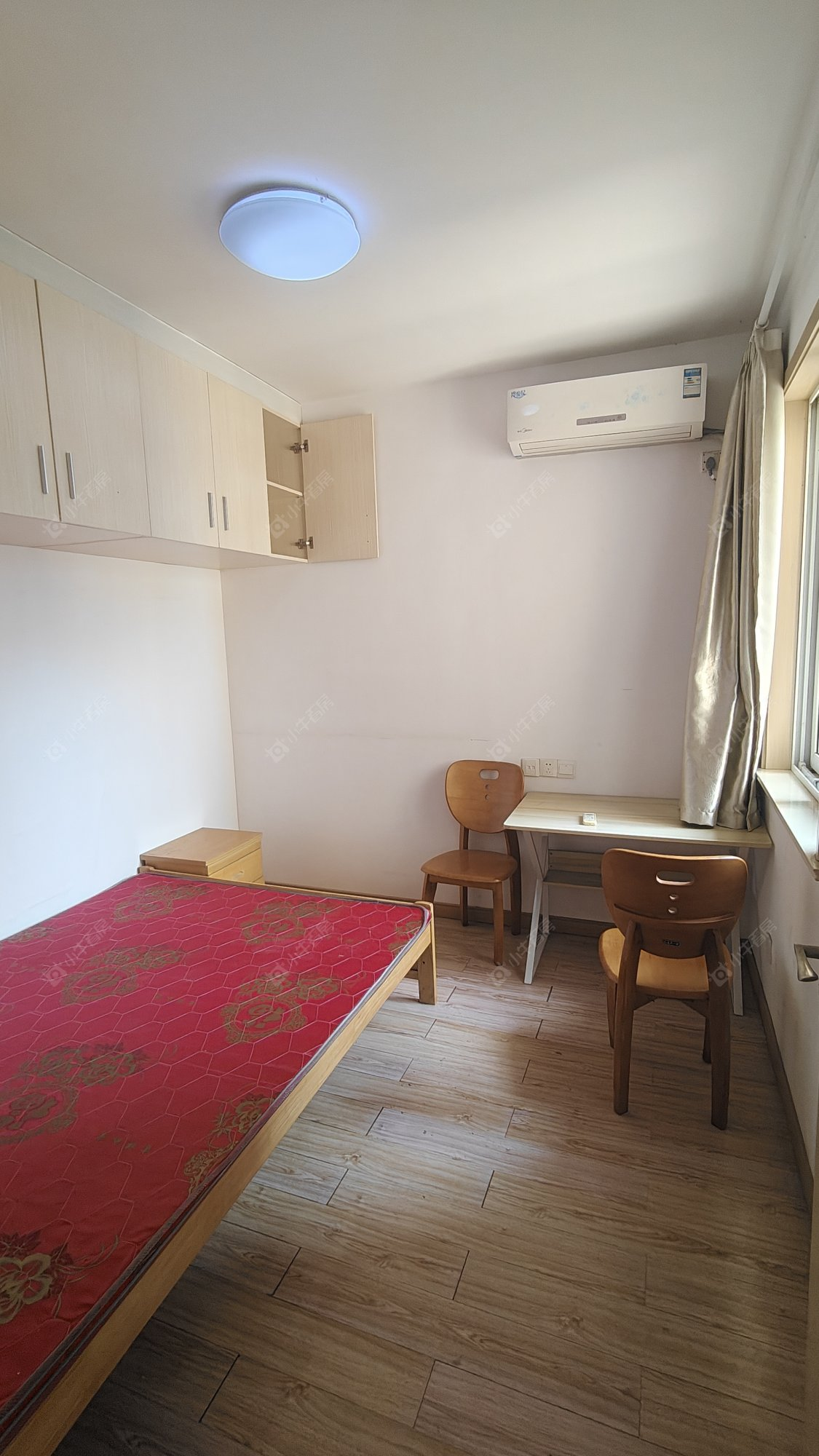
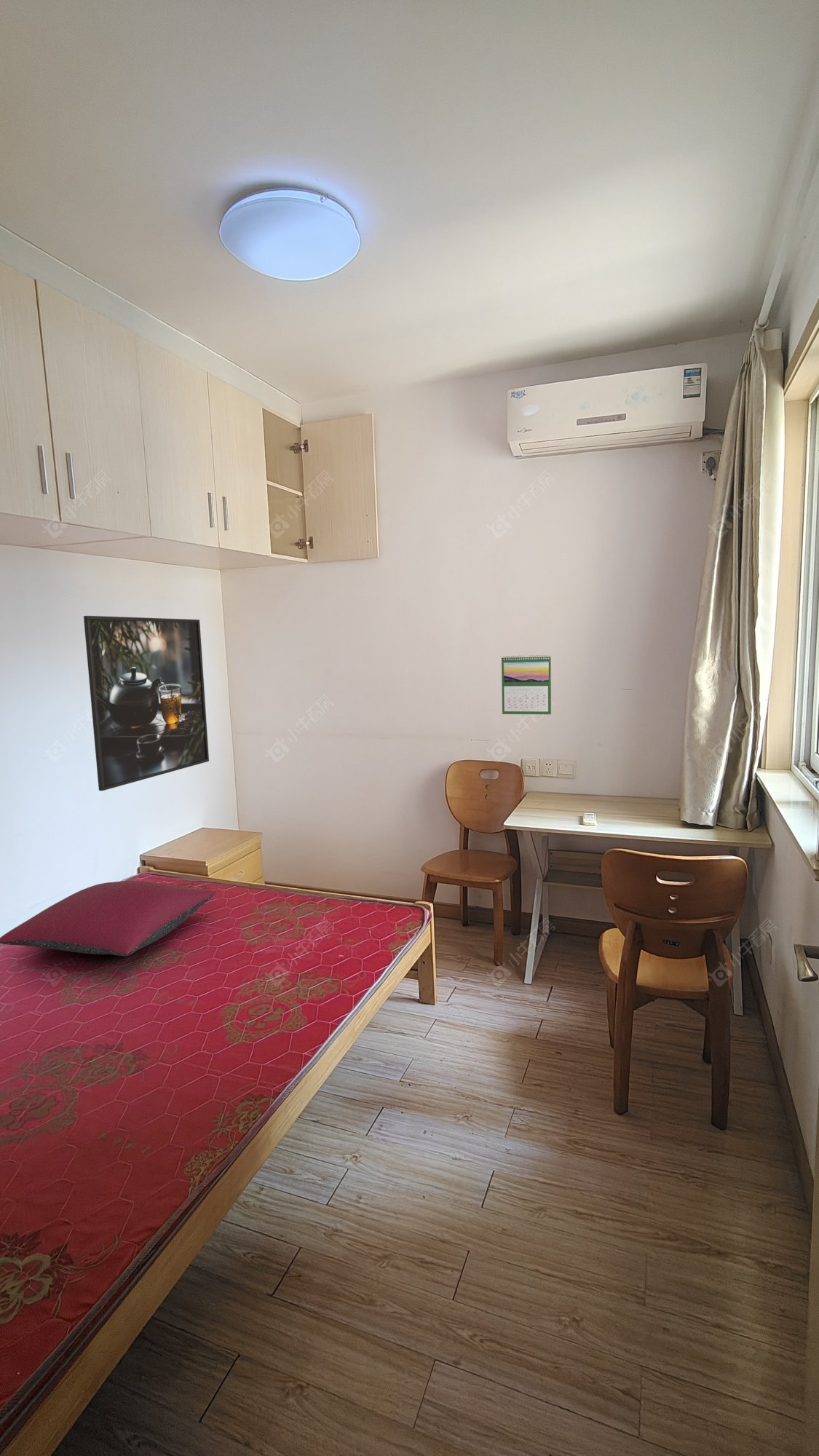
+ pillow (115, 914)
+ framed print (154, 697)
+ calendar (526, 684)
